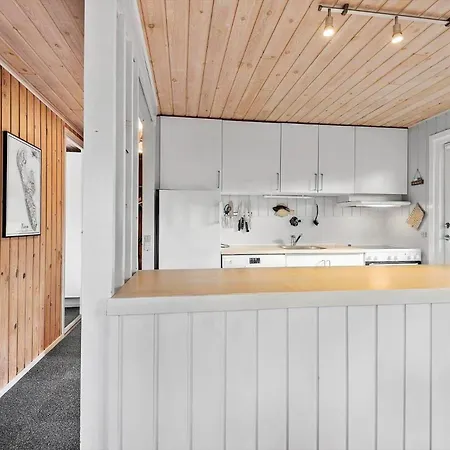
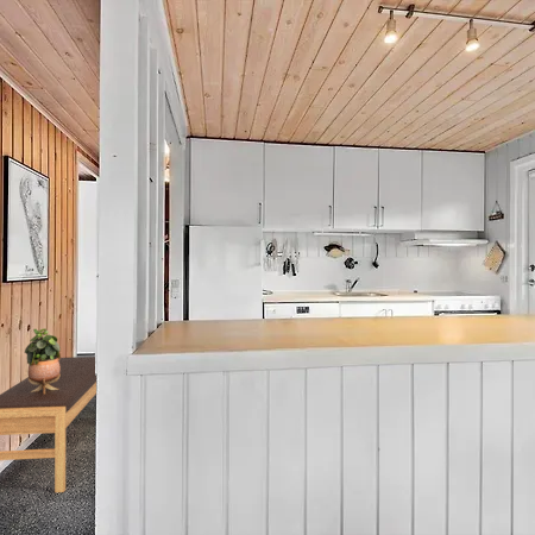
+ potted plant (43, 358)
+ bench (61, 410)
